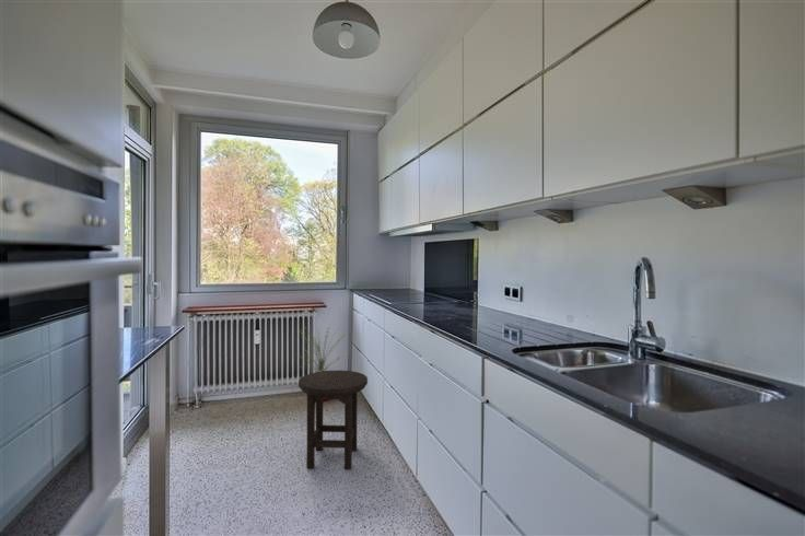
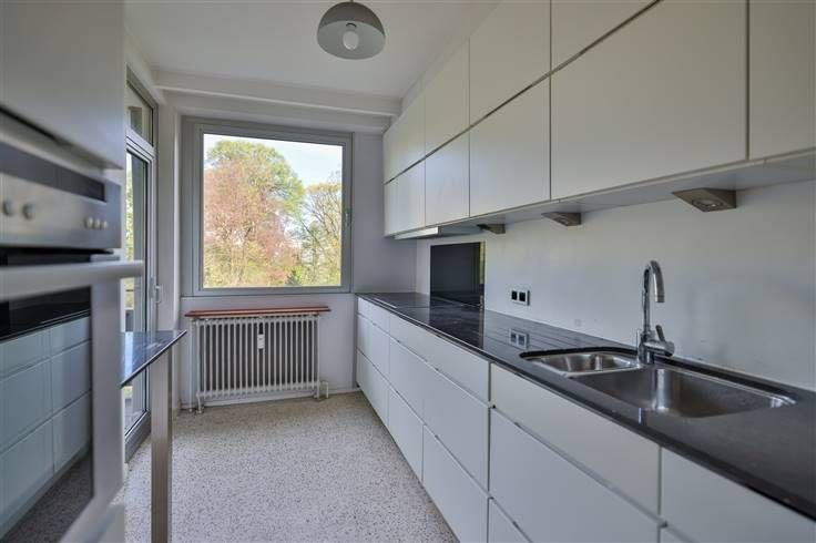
- house plant (320, 360)
- stool (332, 426)
